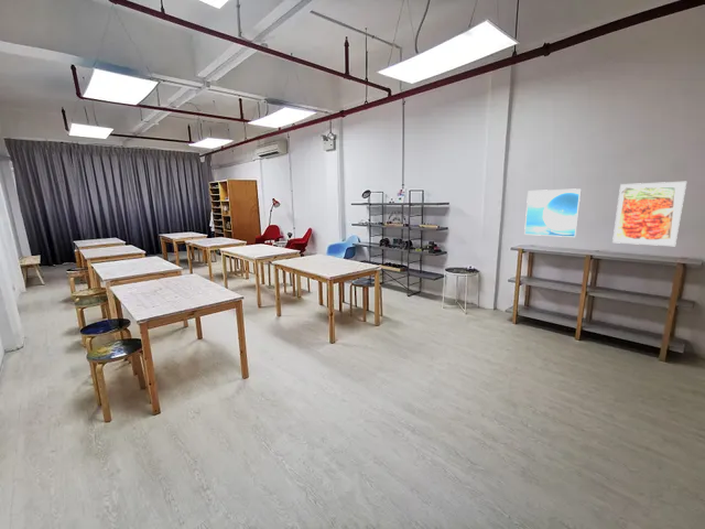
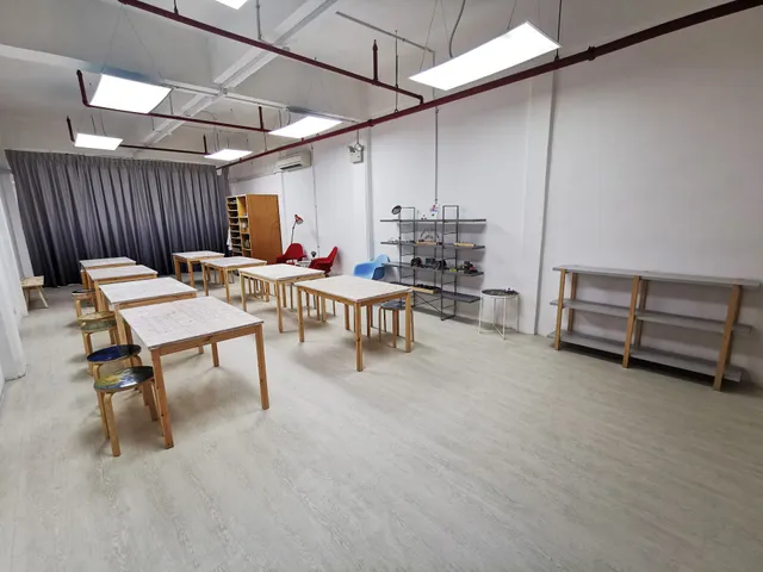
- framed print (647, 214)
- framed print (551, 213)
